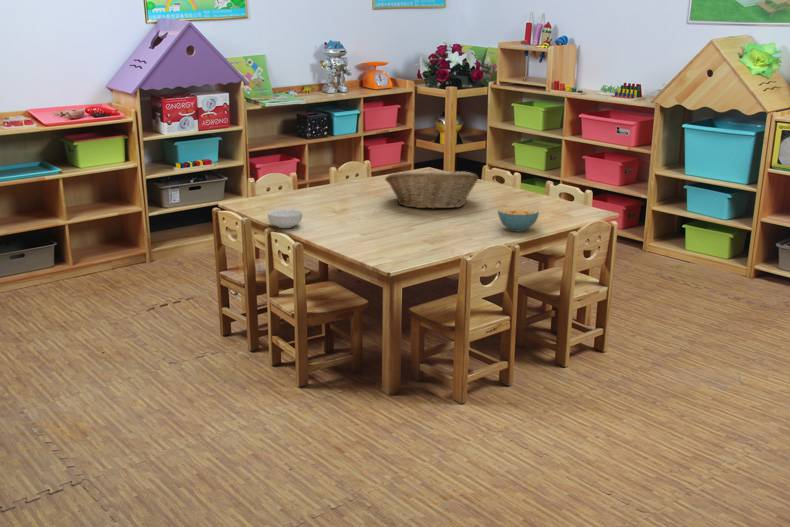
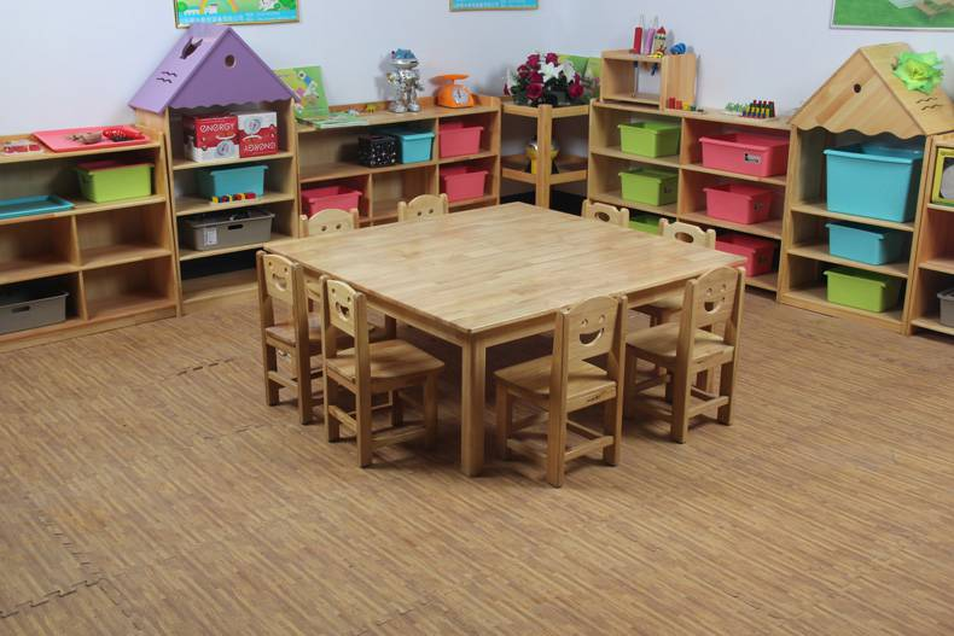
- fruit basket (431, 185)
- cereal bowl (285, 219)
- cereal bowl (517, 220)
